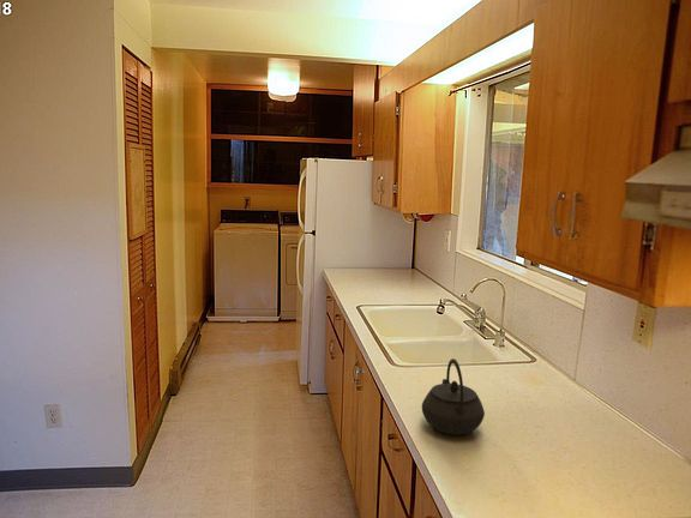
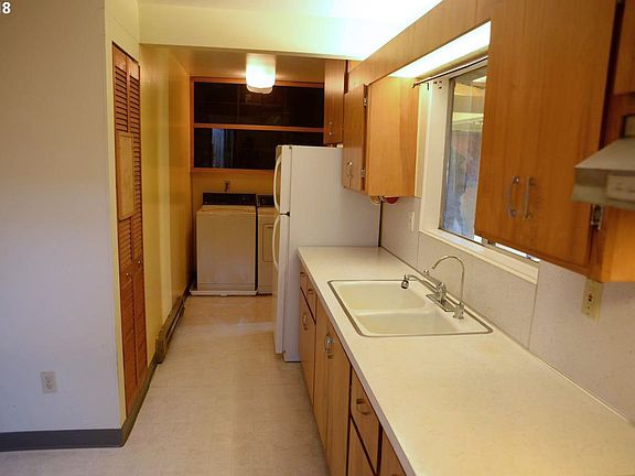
- kettle (452, 392)
